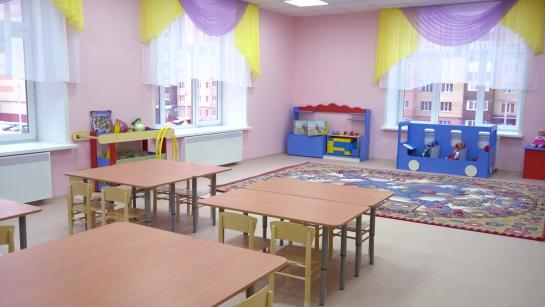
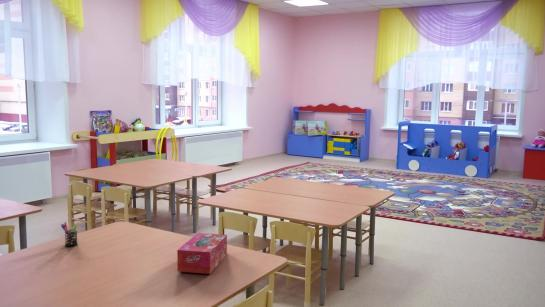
+ pen holder (71, 233)
+ tissue box (203, 252)
